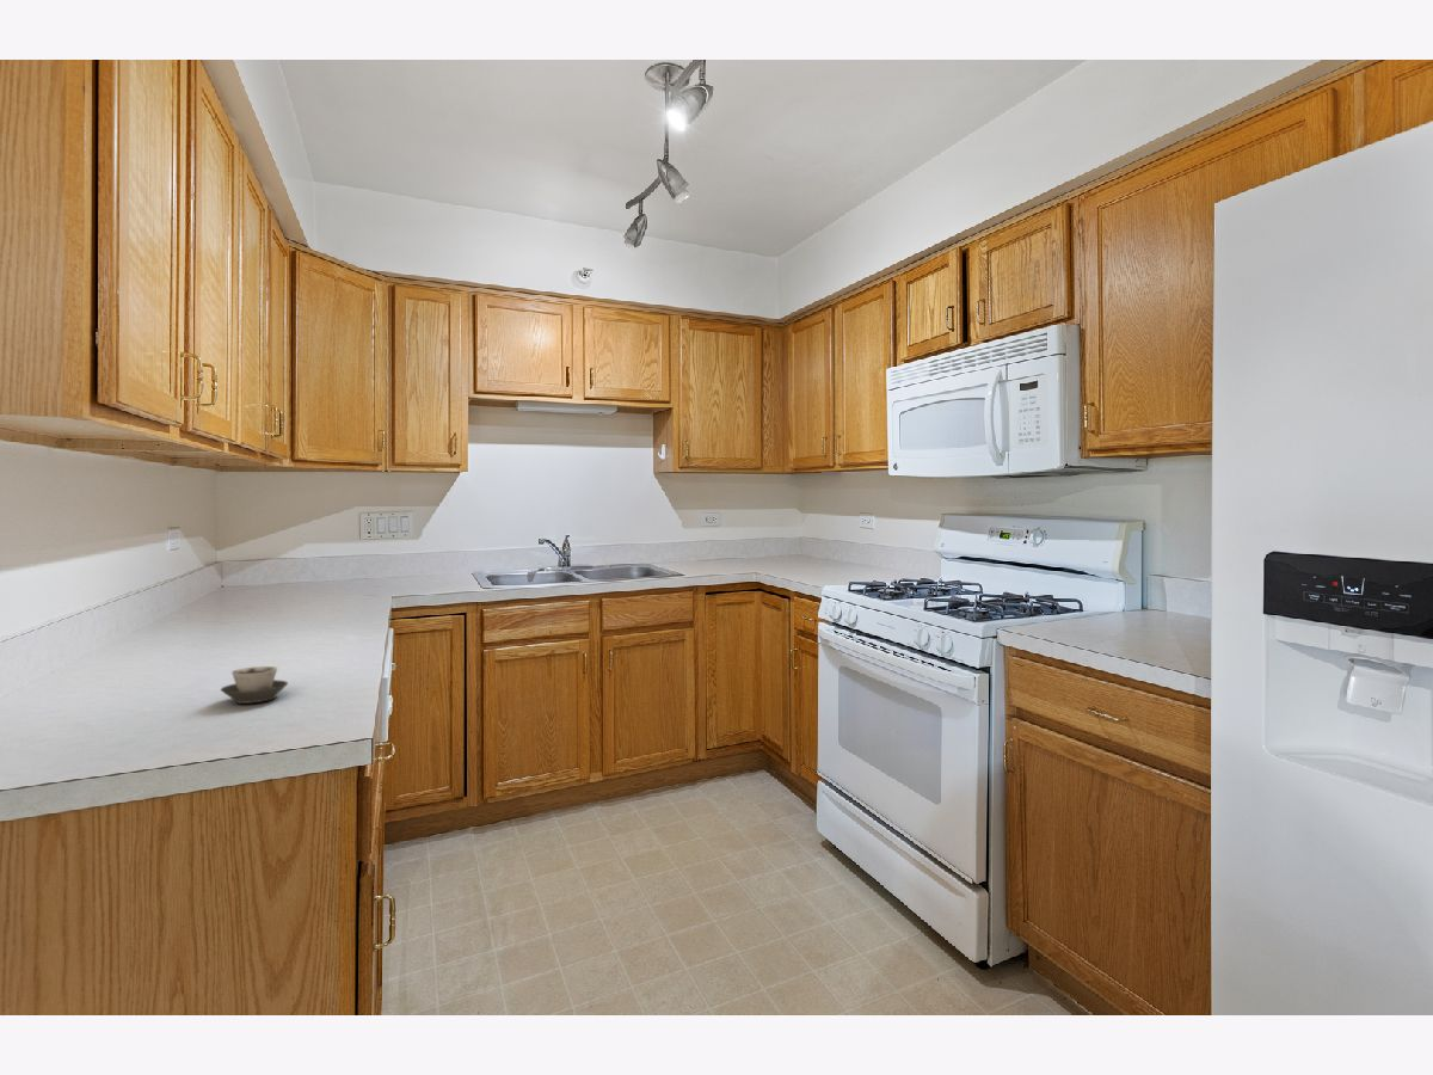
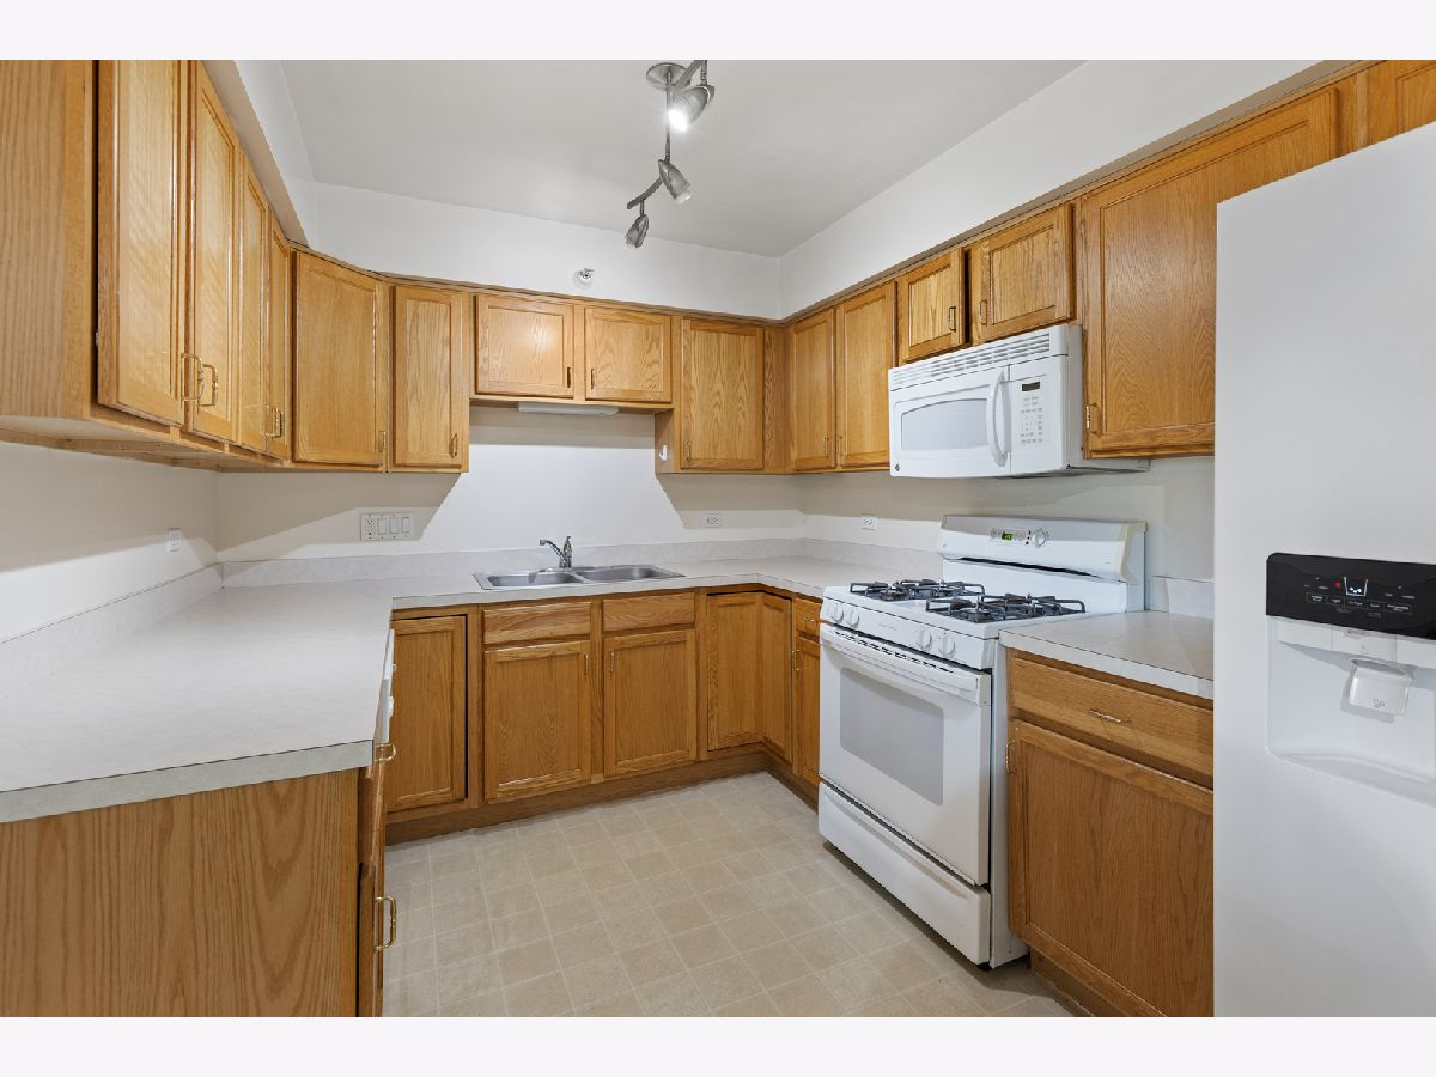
- cup (254, 684)
